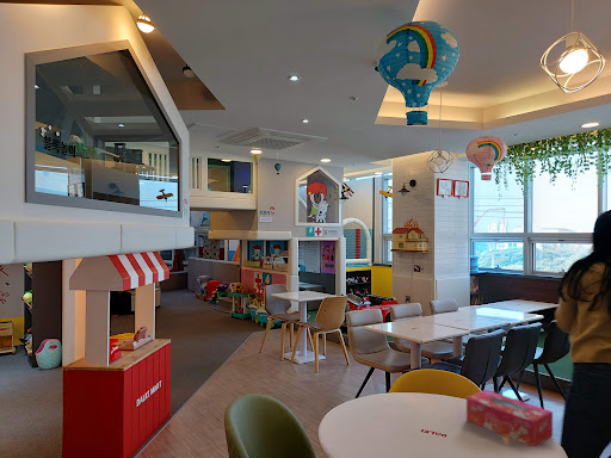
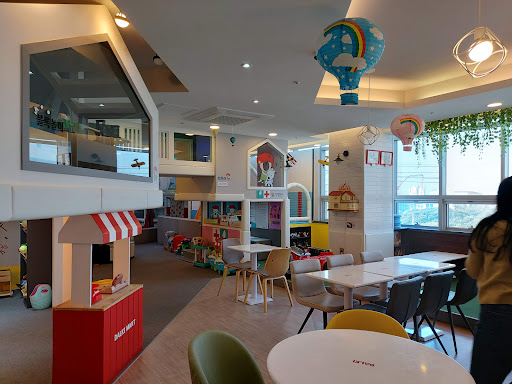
- tissue box (507, 415)
